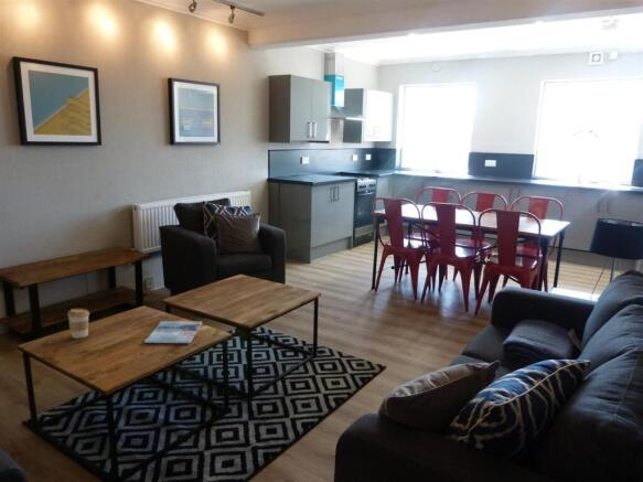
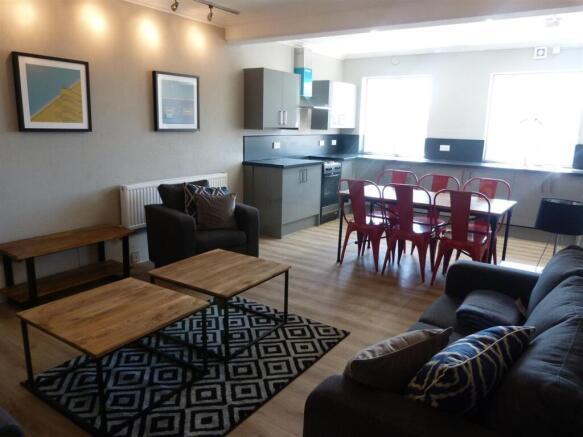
- coffee cup (78, 322)
- magazine (174, 331)
